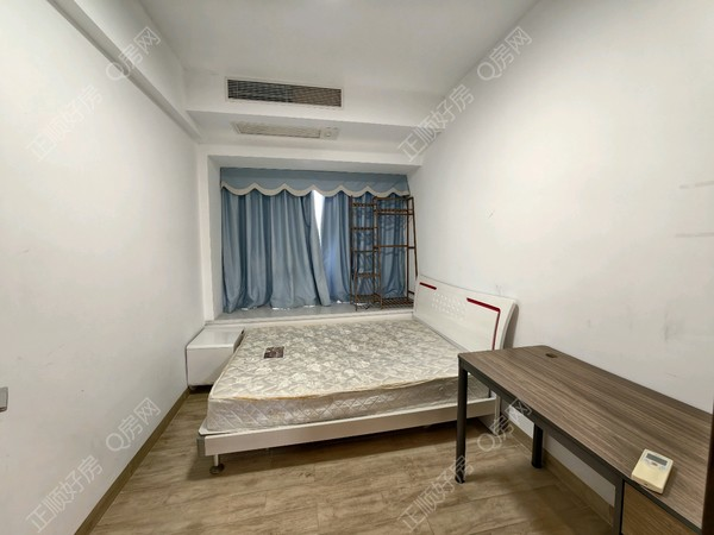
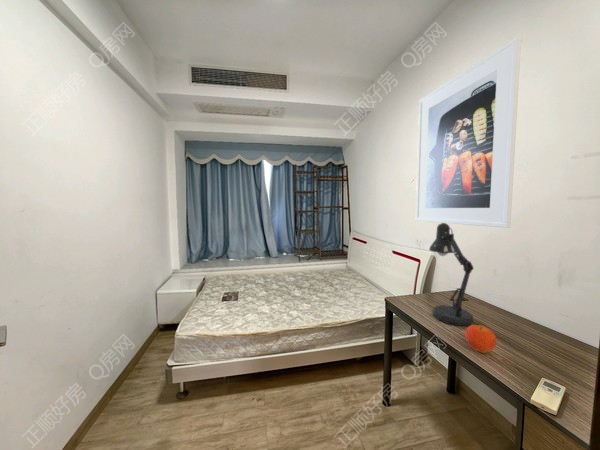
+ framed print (455, 151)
+ fruit (480, 338)
+ desk lamp (460, 264)
